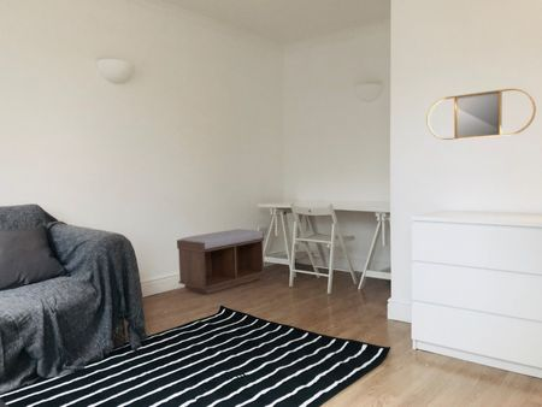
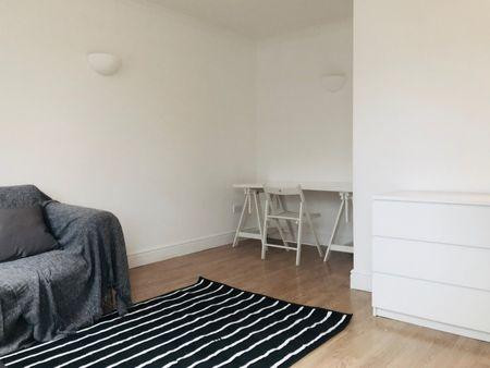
- bench (223, 258)
- home mirror (477, 114)
